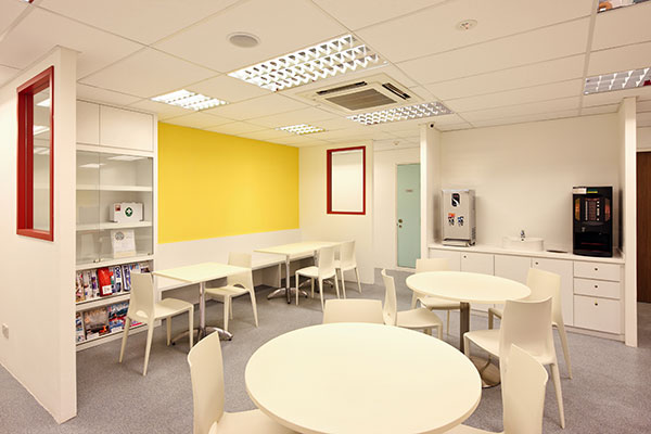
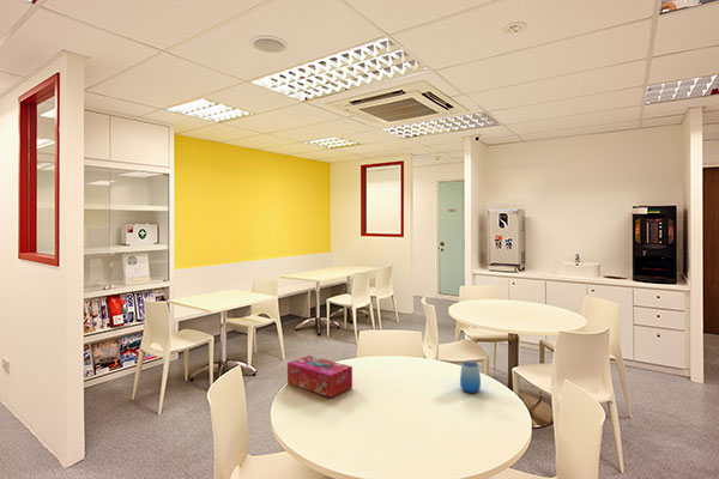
+ cup (470, 376)
+ tissue box (319, 375)
